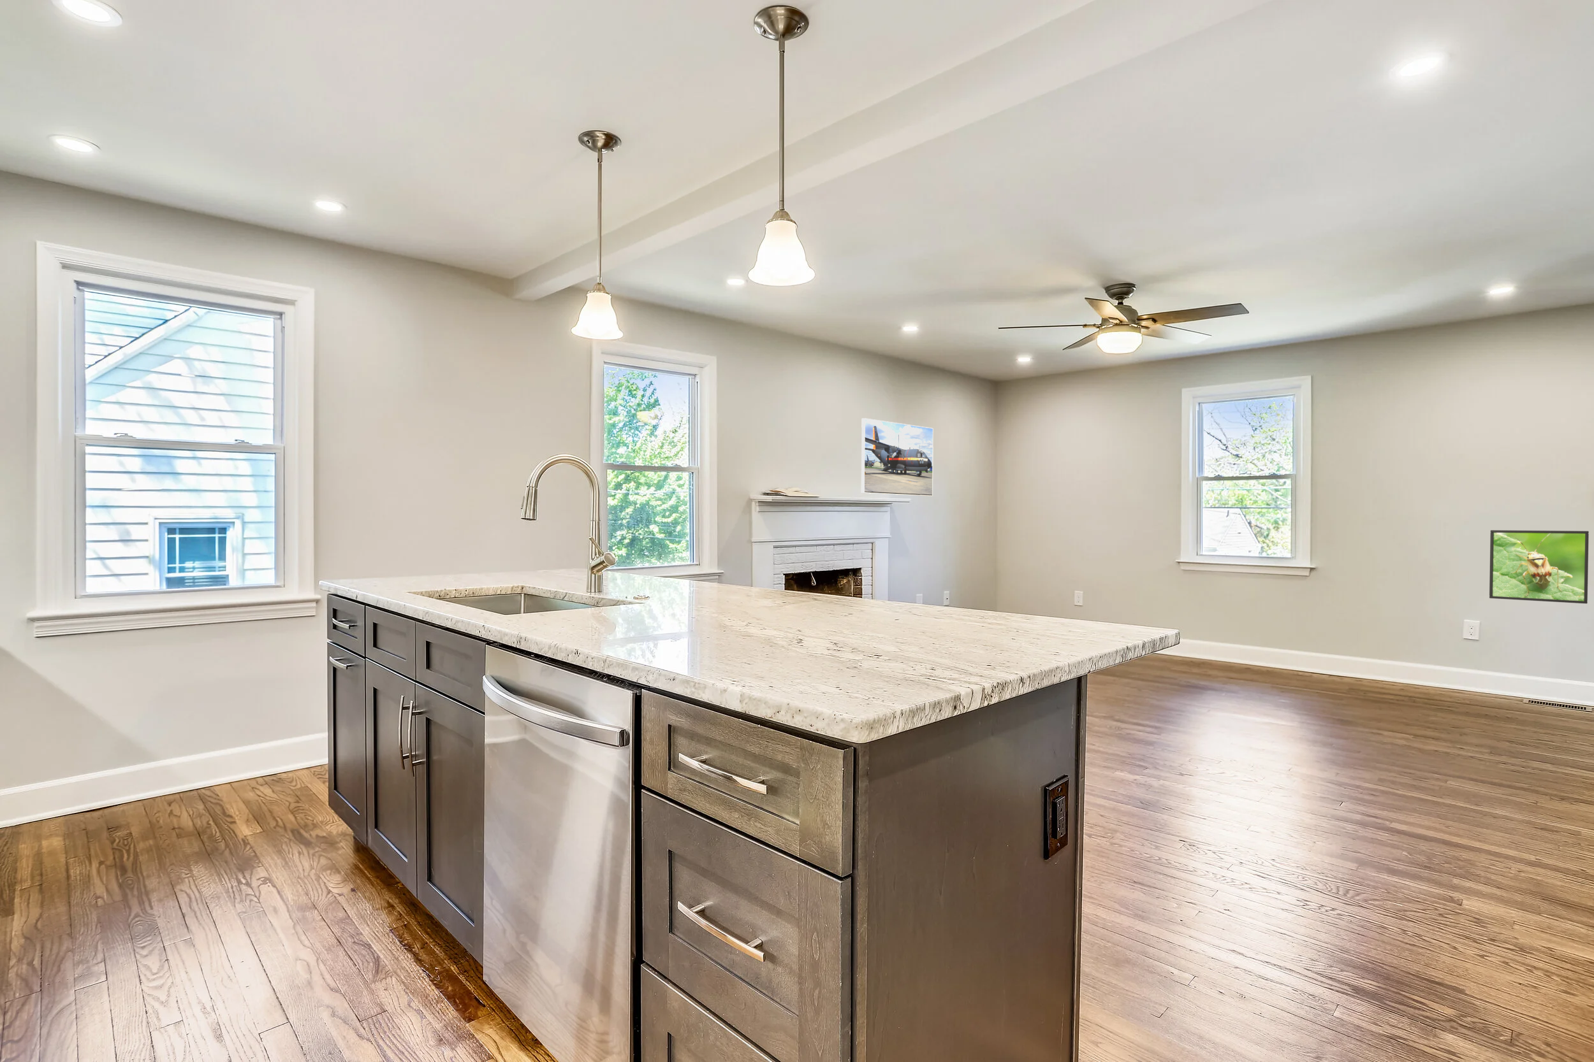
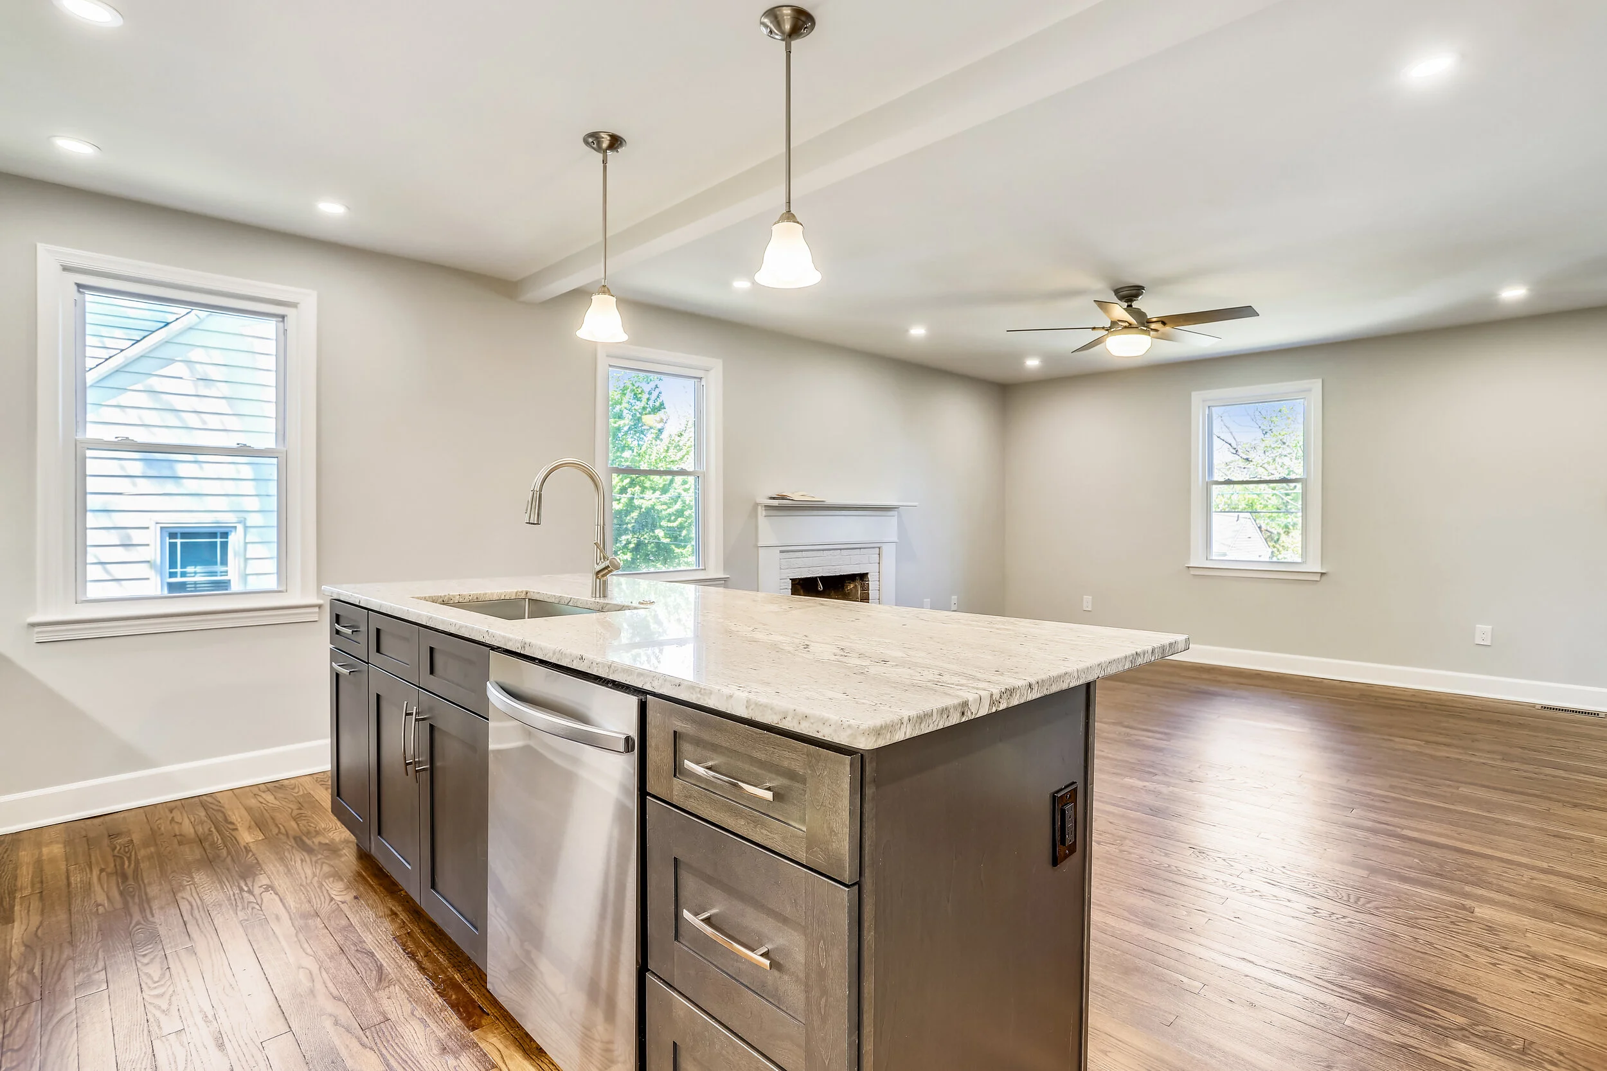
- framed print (1537, 565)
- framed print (898, 459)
